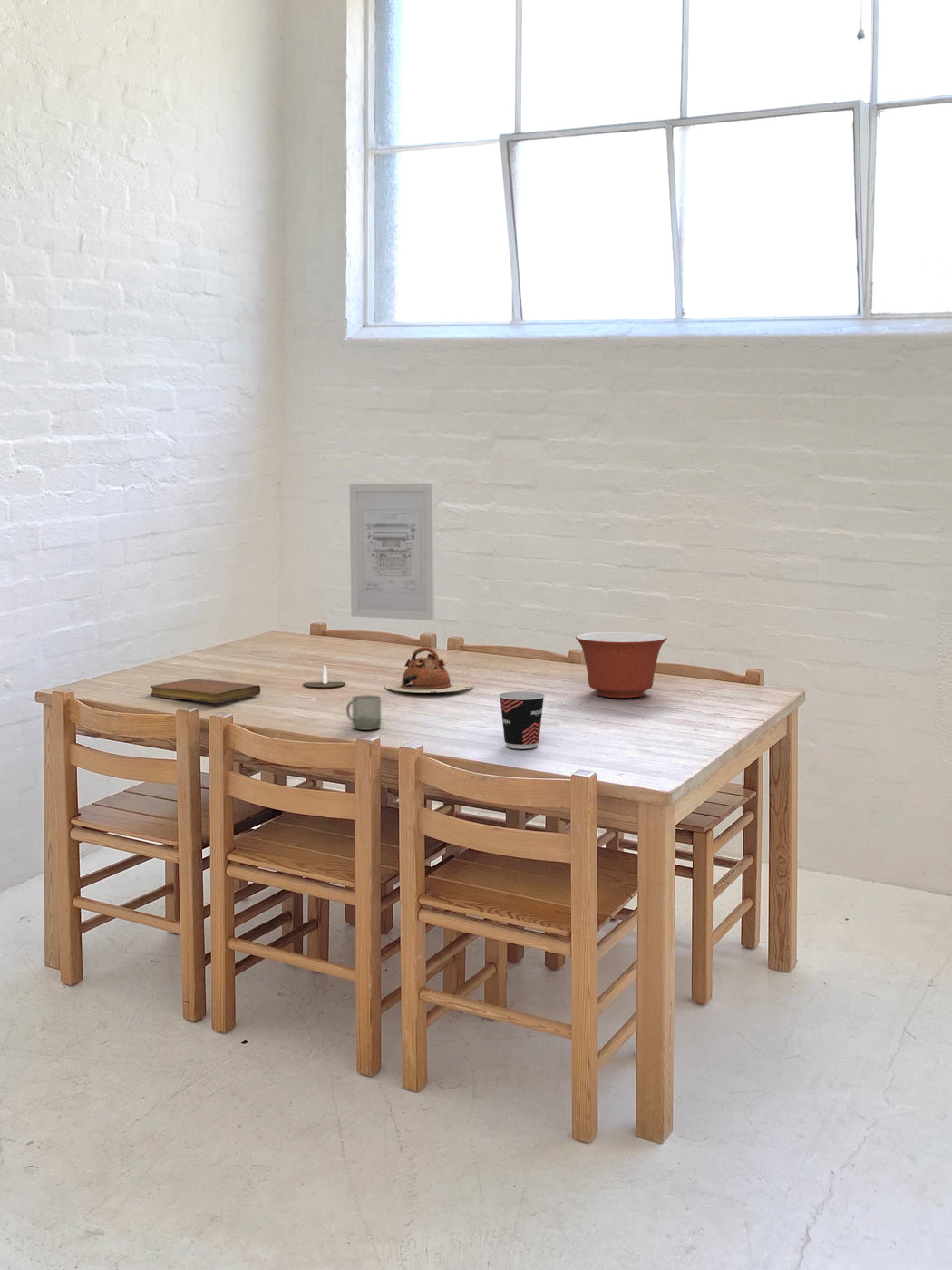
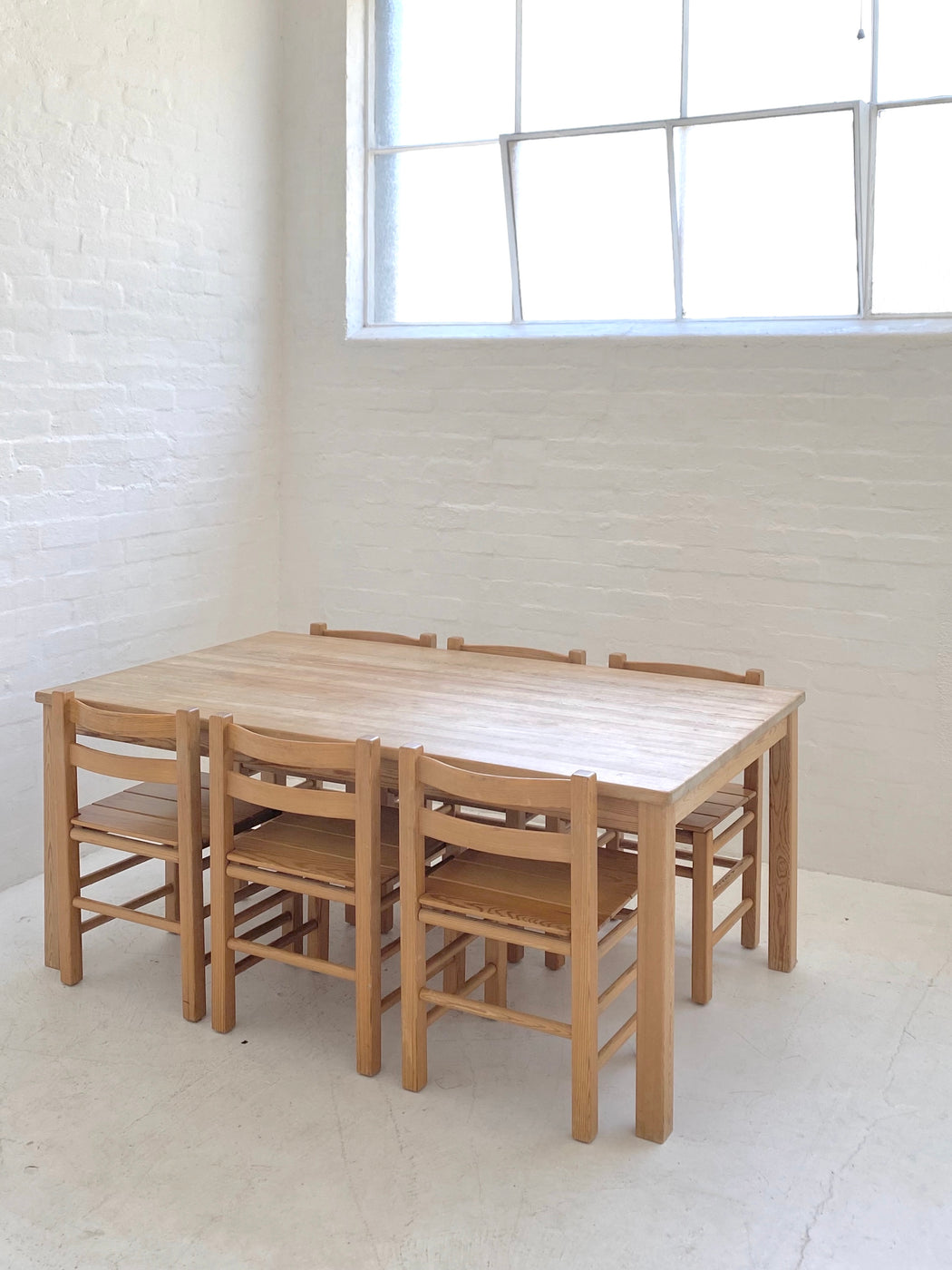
- mixing bowl (620, 665)
- cup (362, 711)
- cup (521, 720)
- teapot (429, 666)
- candle (324, 673)
- notebook (205, 689)
- wall art (391, 551)
